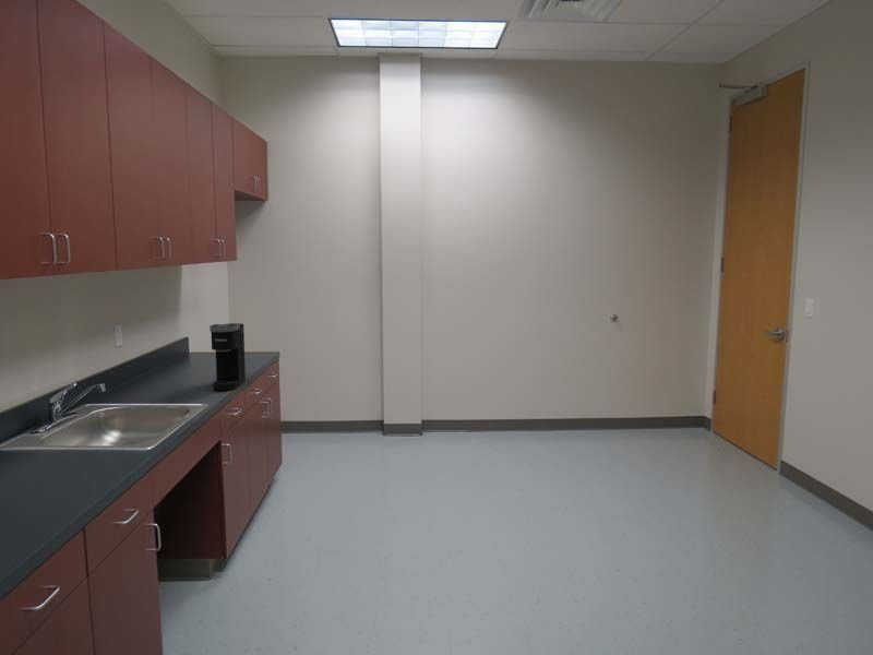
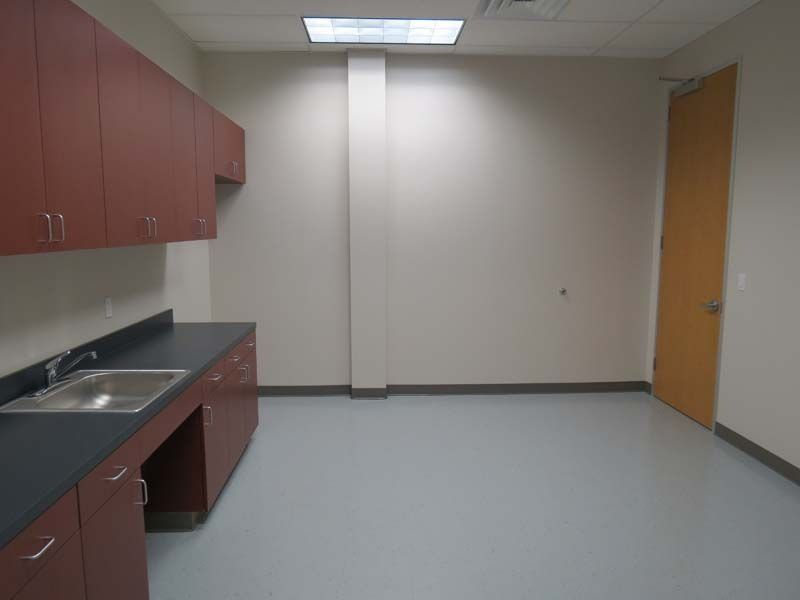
- coffee maker (228, 354)
